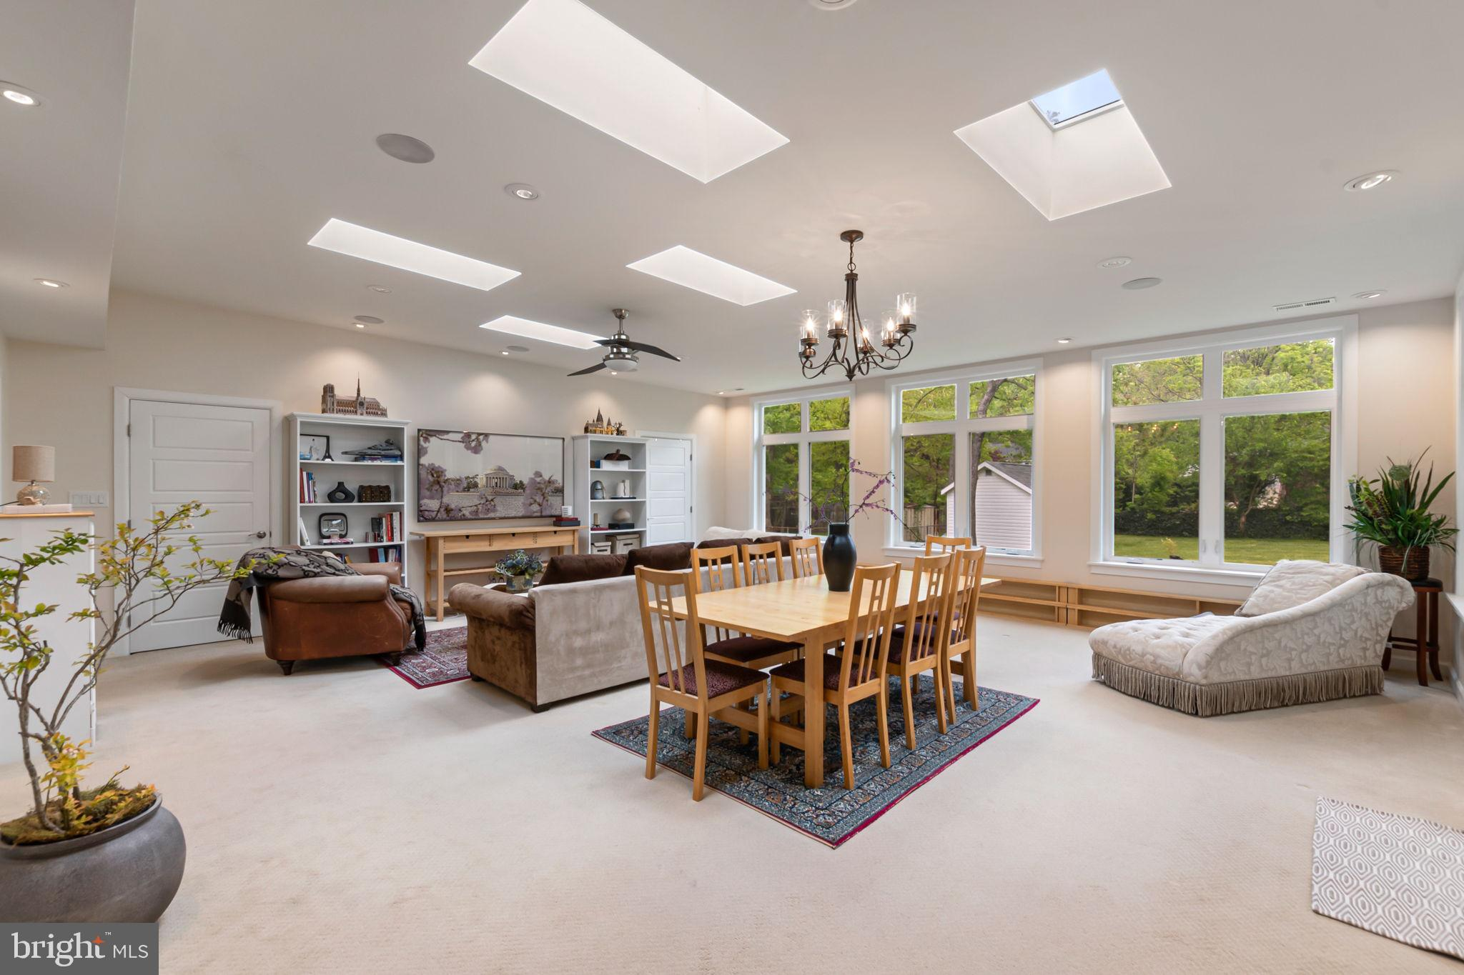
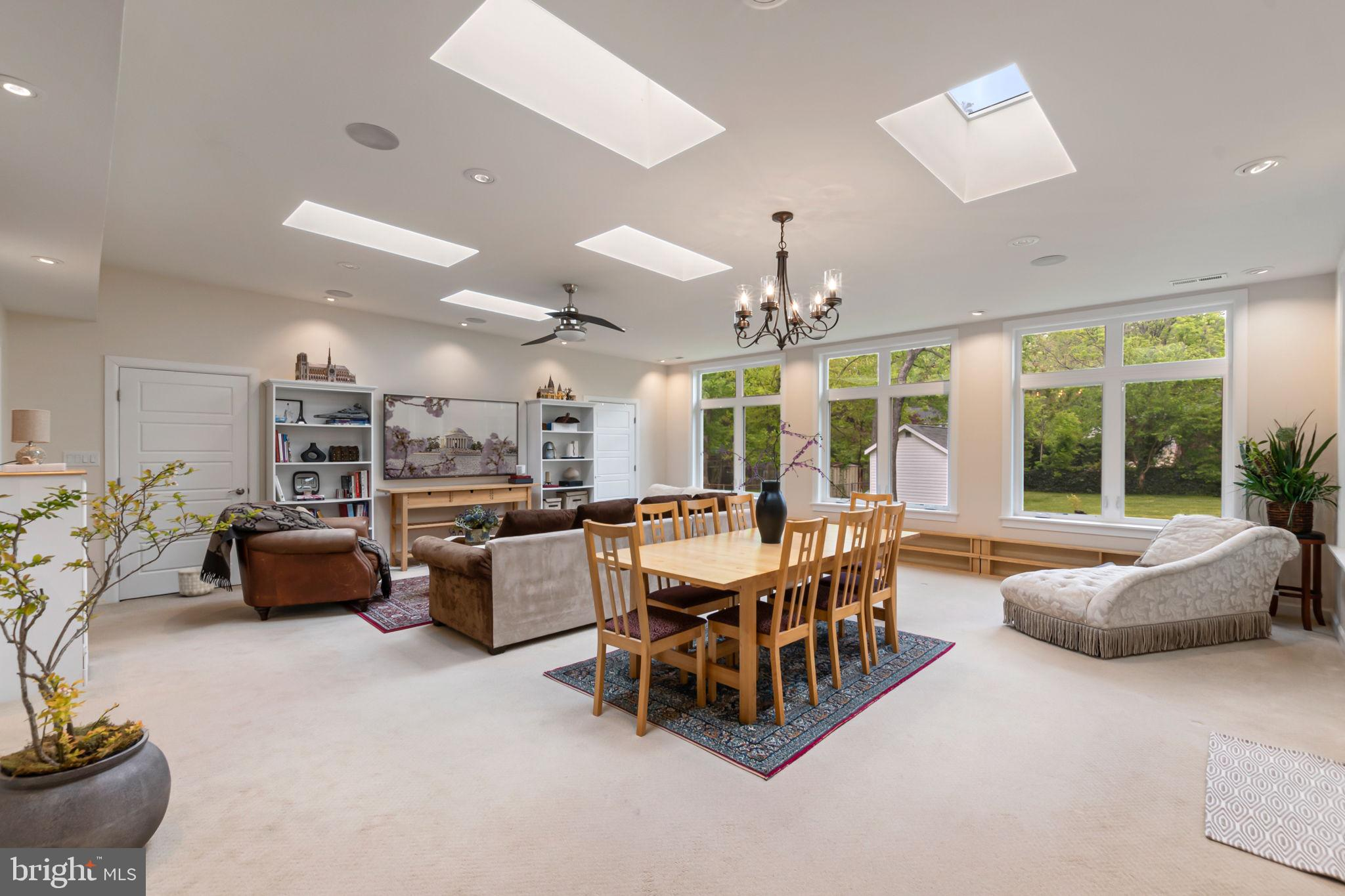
+ planter (197, 582)
